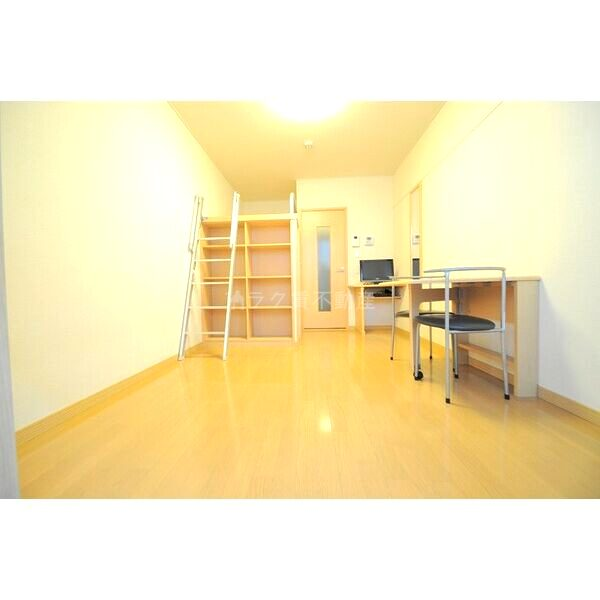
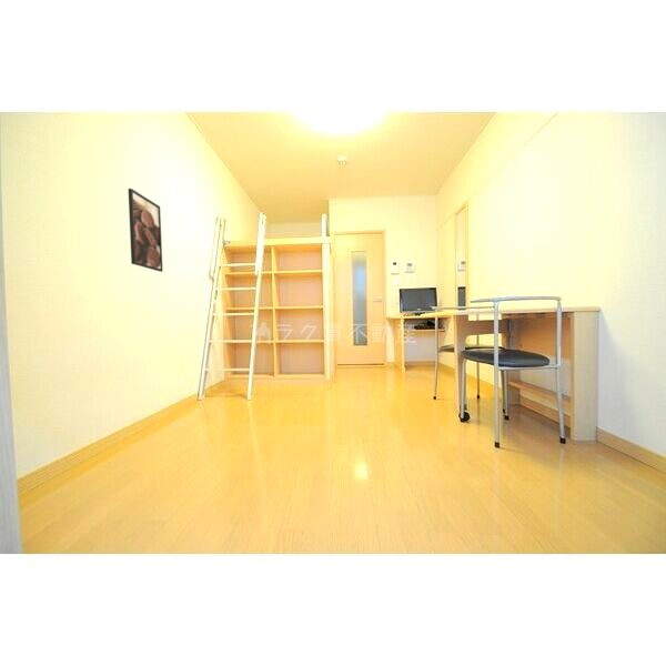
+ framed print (147, 233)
